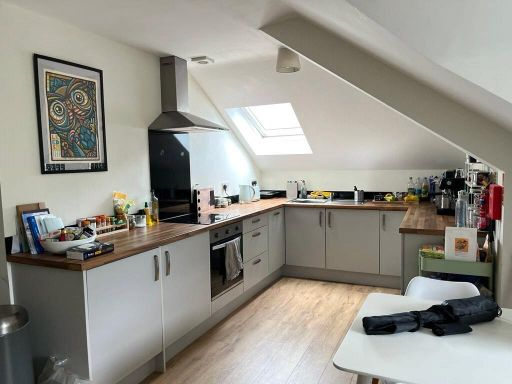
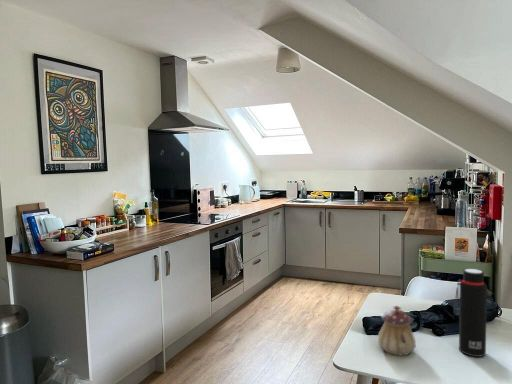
+ teapot (397, 328)
+ water bottle (470, 311)
